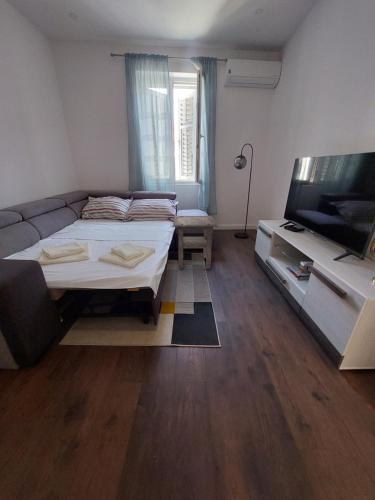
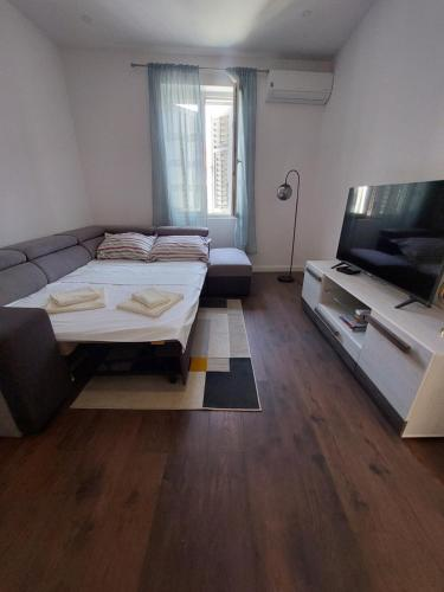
- side table (194, 241)
